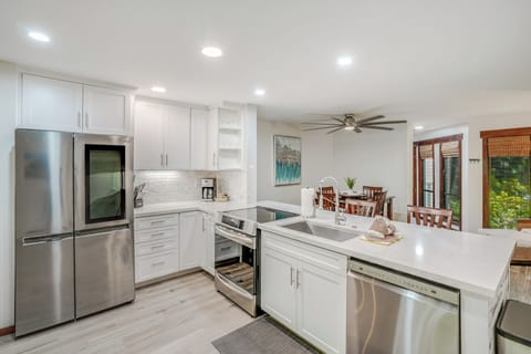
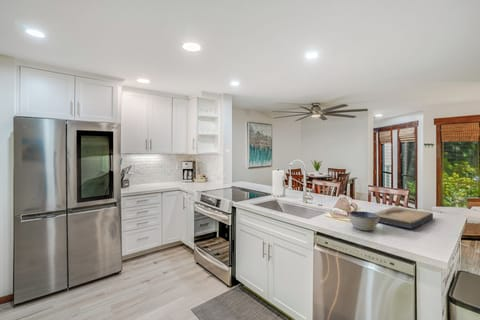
+ bowl (363, 221)
+ fish fossil (401, 216)
